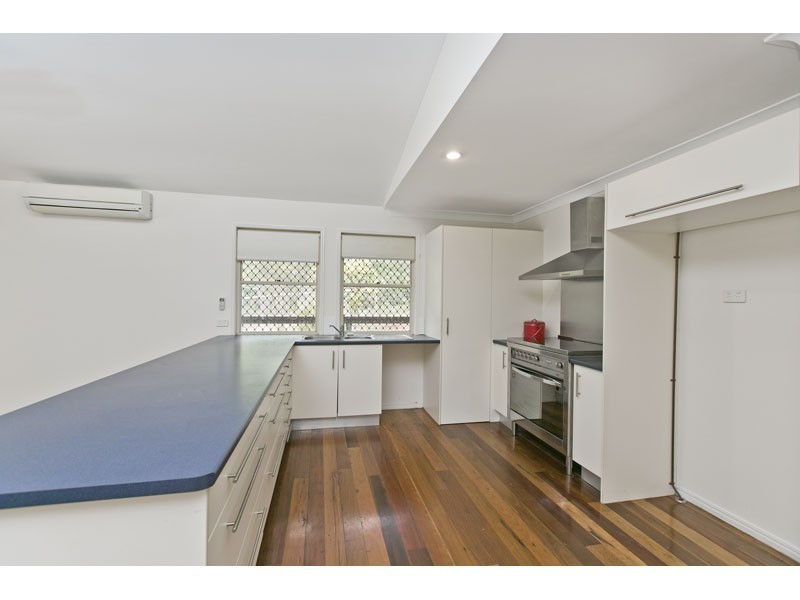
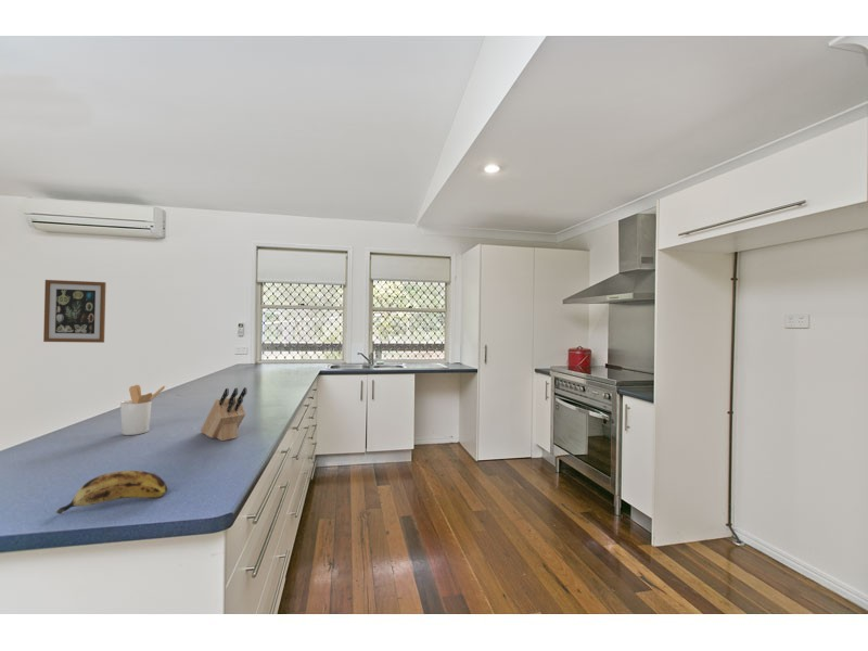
+ utensil holder (144, 408)
+ knife block (225, 410)
+ banana (115, 488)
+ wall art (75, 311)
